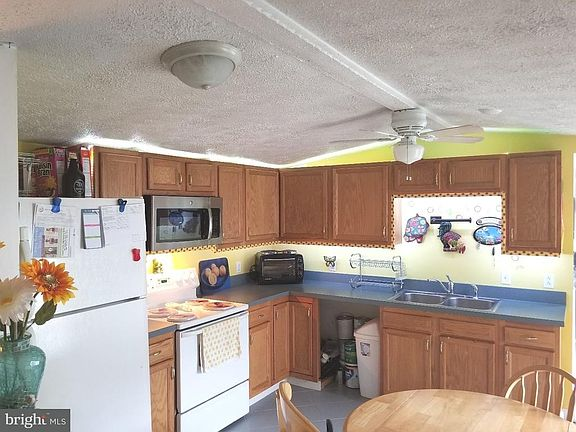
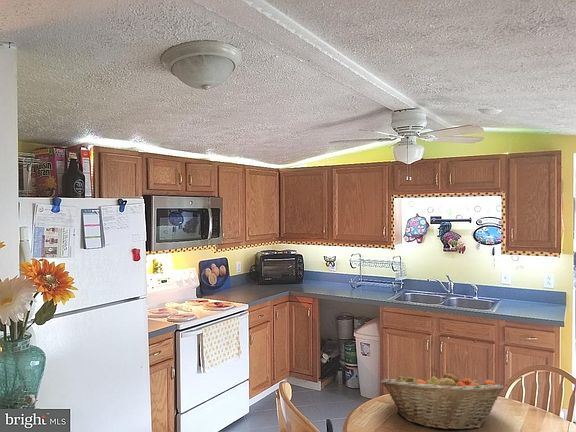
+ fruit basket (440, 393)
